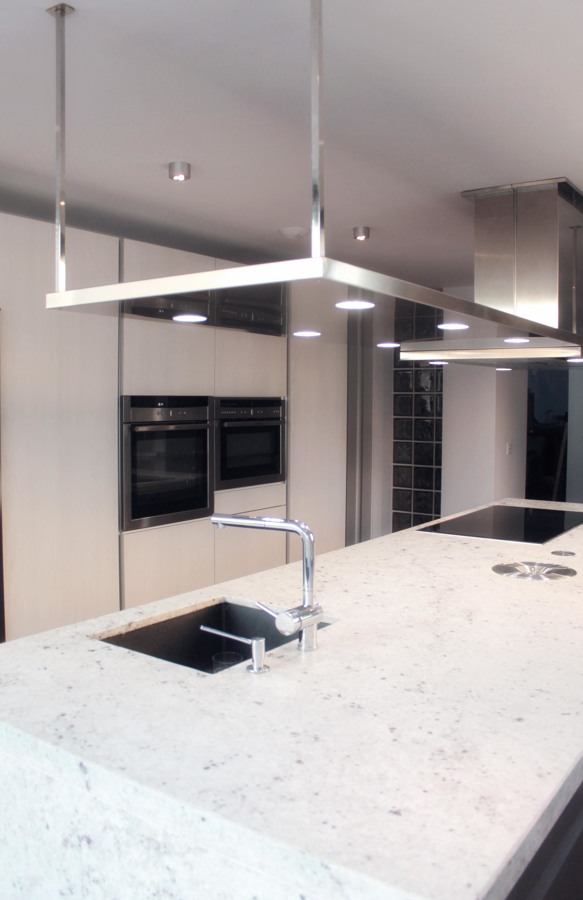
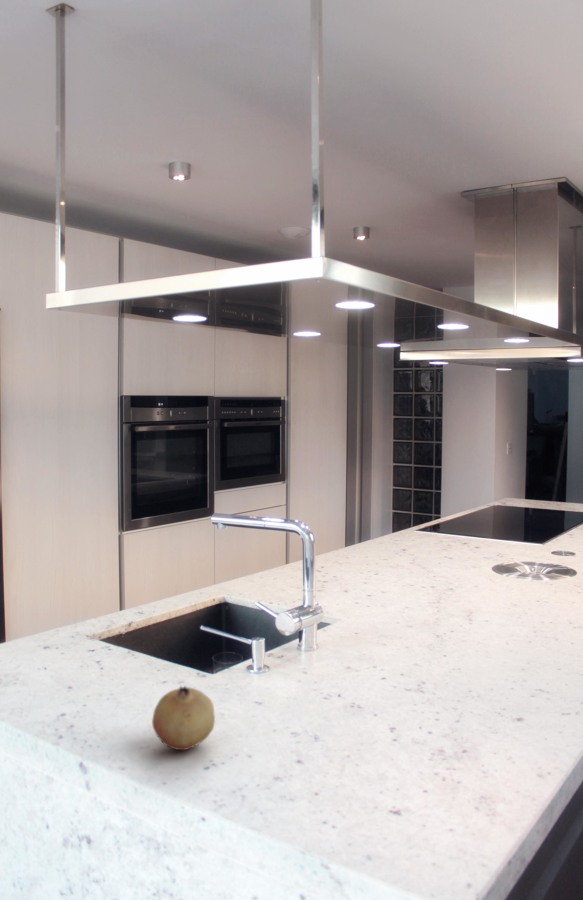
+ fruit (184, 714)
